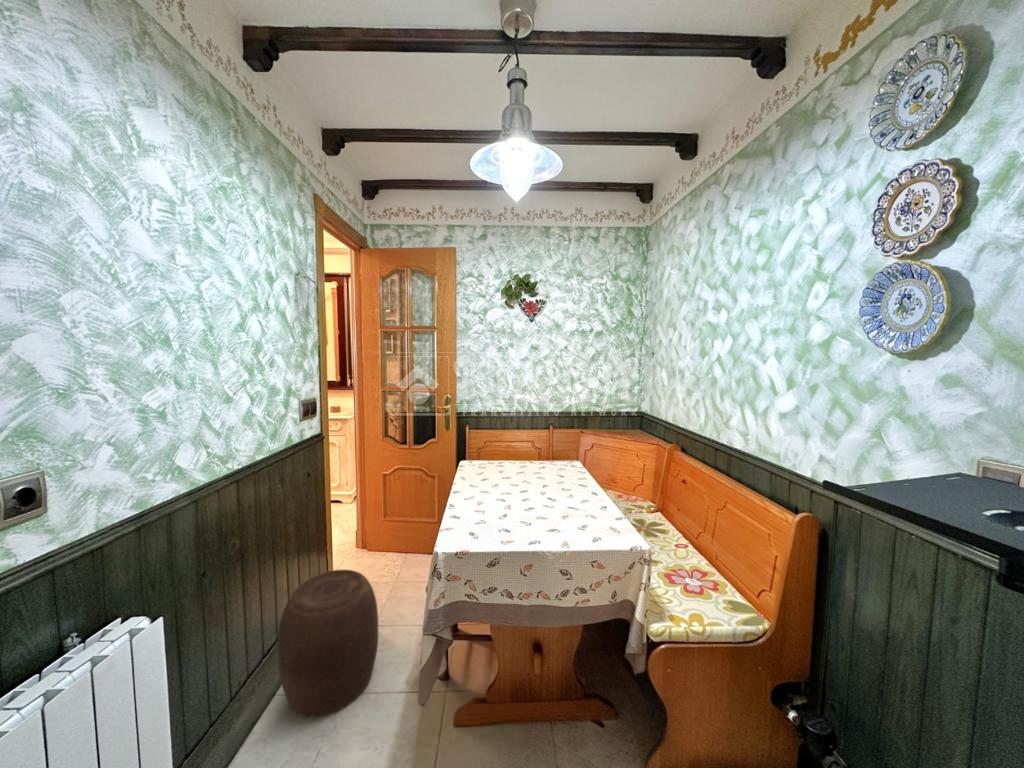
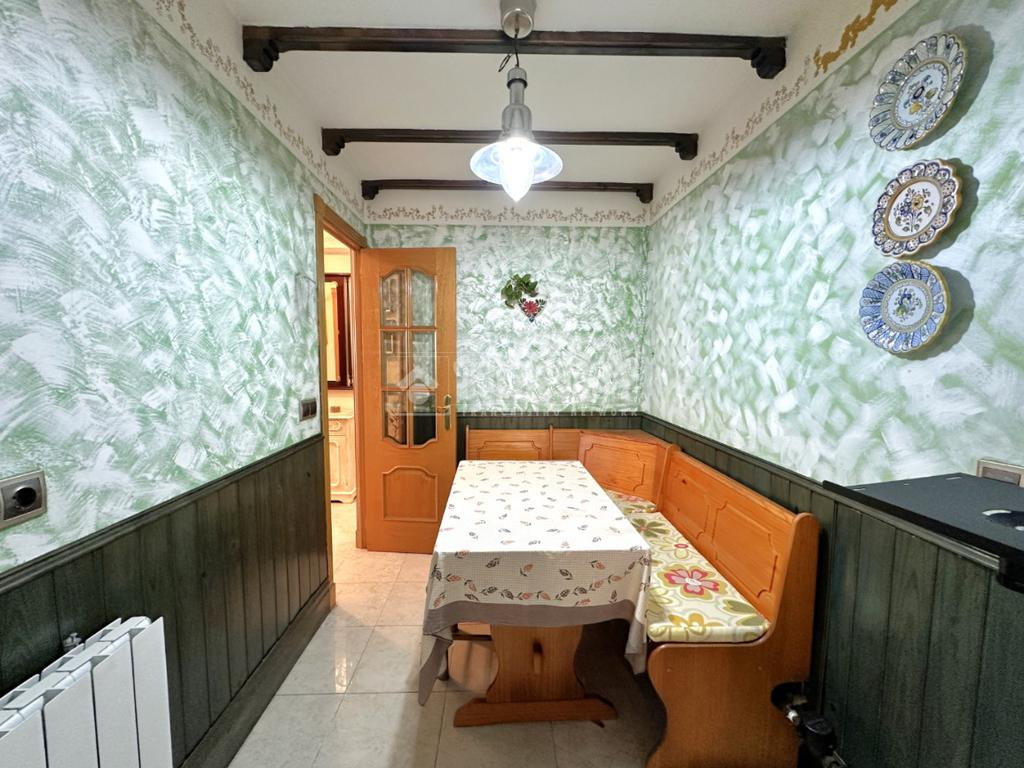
- stool (330, 635)
